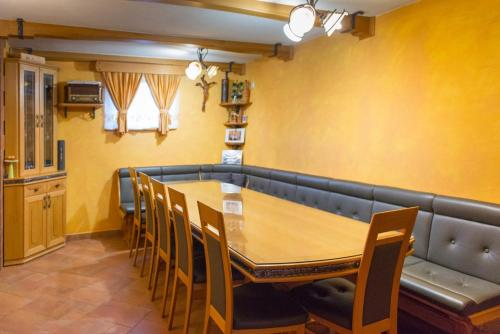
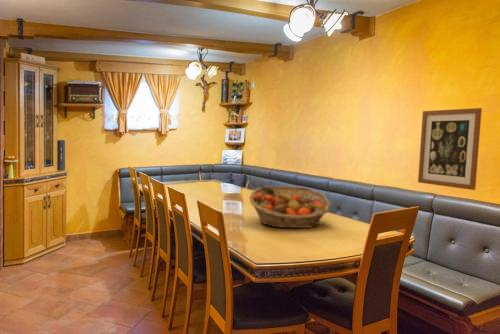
+ wall art (447, 148)
+ fruit basket (289, 206)
